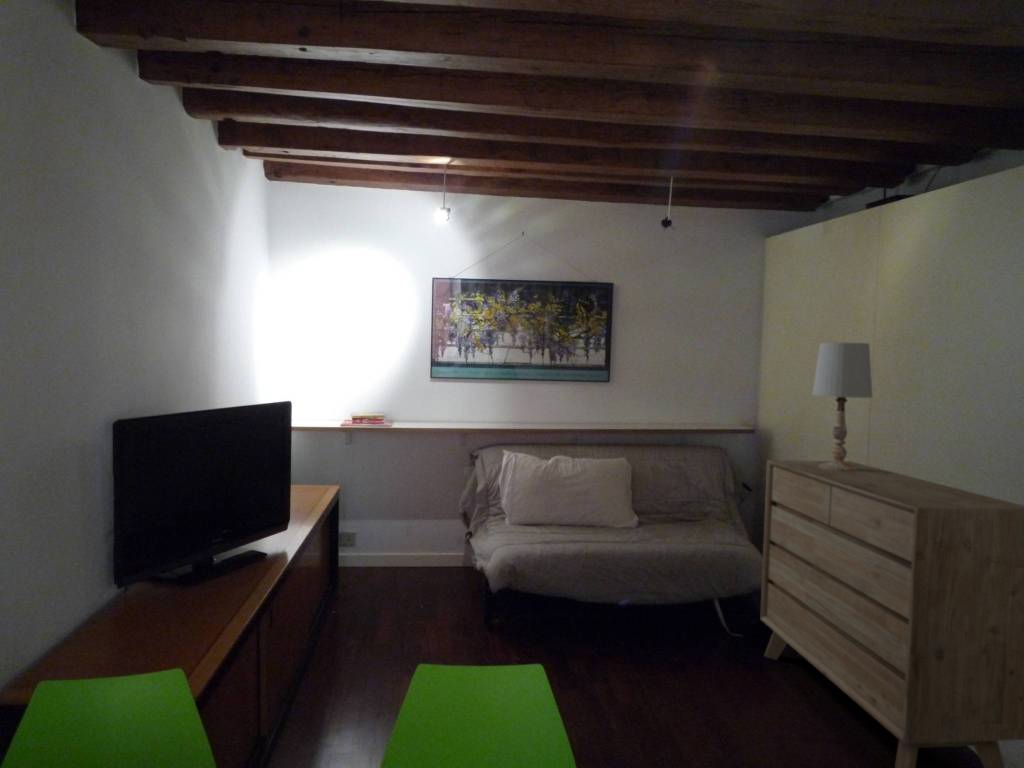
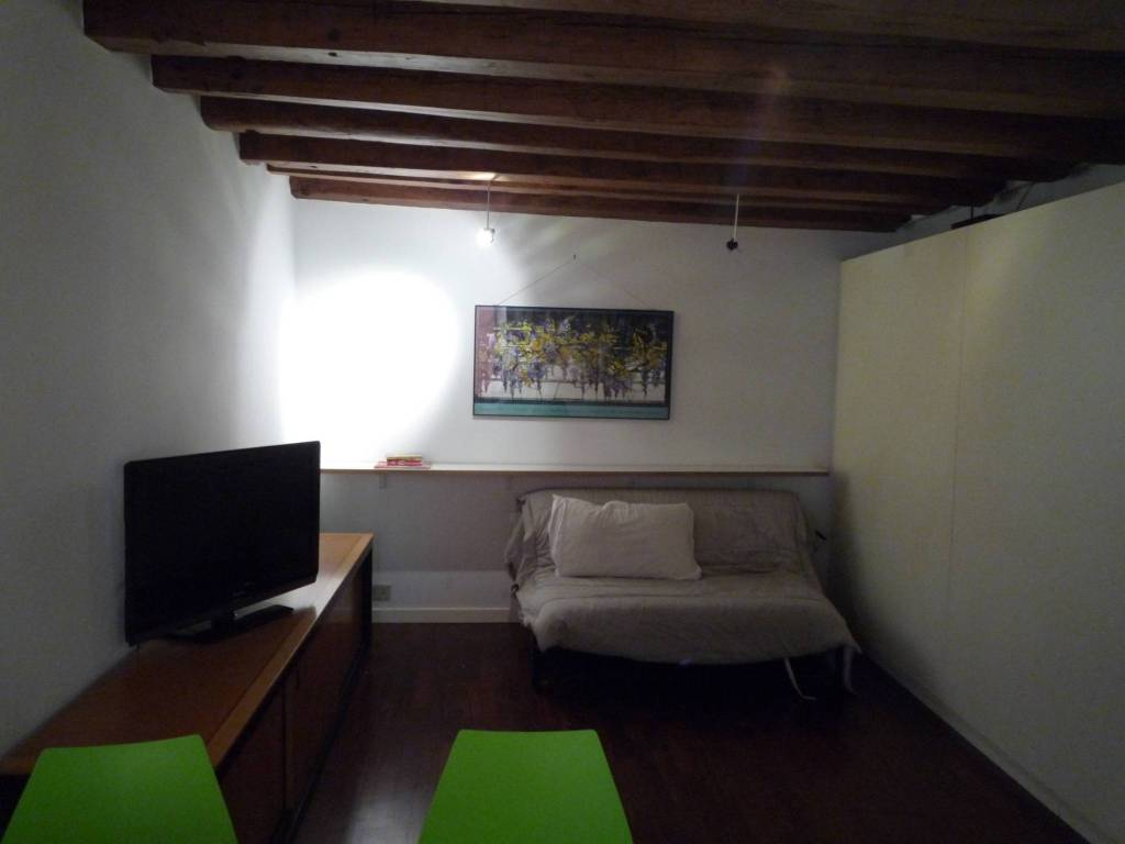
- table lamp (841, 405)
- dresser (871, 596)
